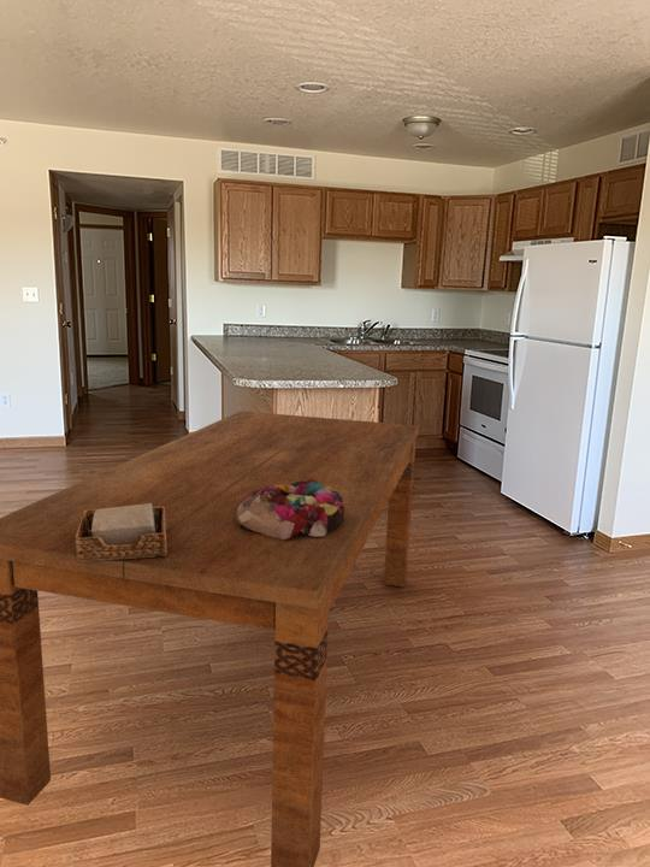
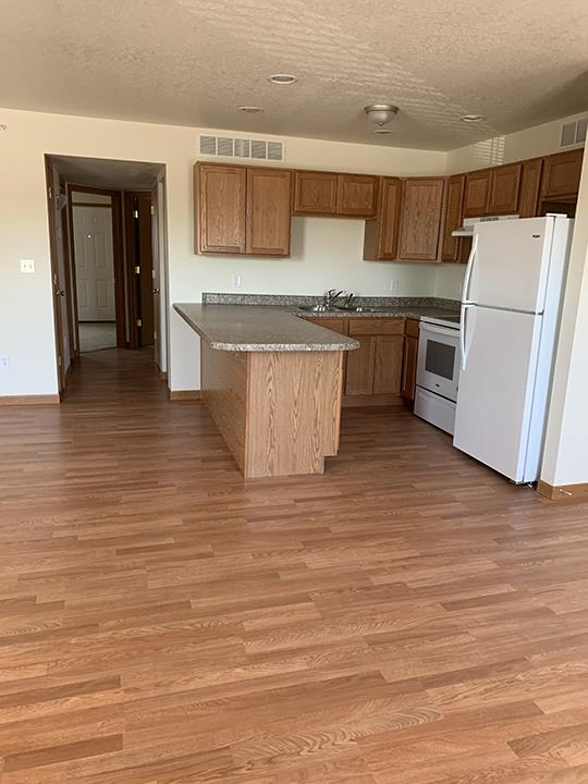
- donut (292, 502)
- dining table (261, 564)
- napkin holder (123, 527)
